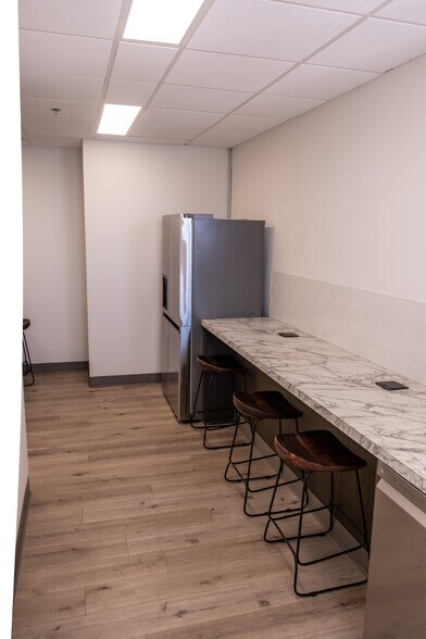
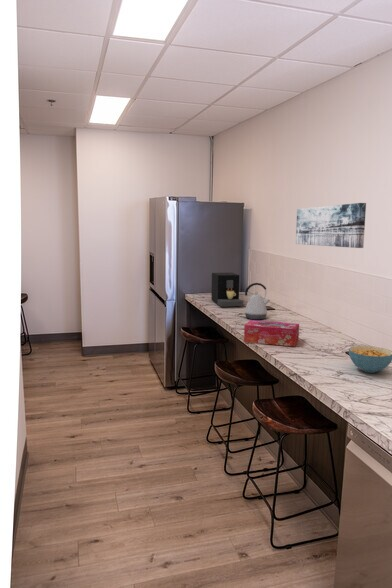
+ coffee maker (226, 289)
+ kettle (256, 300)
+ cereal bowl (370, 360)
+ tissue box (271, 332)
+ wall art (326, 226)
